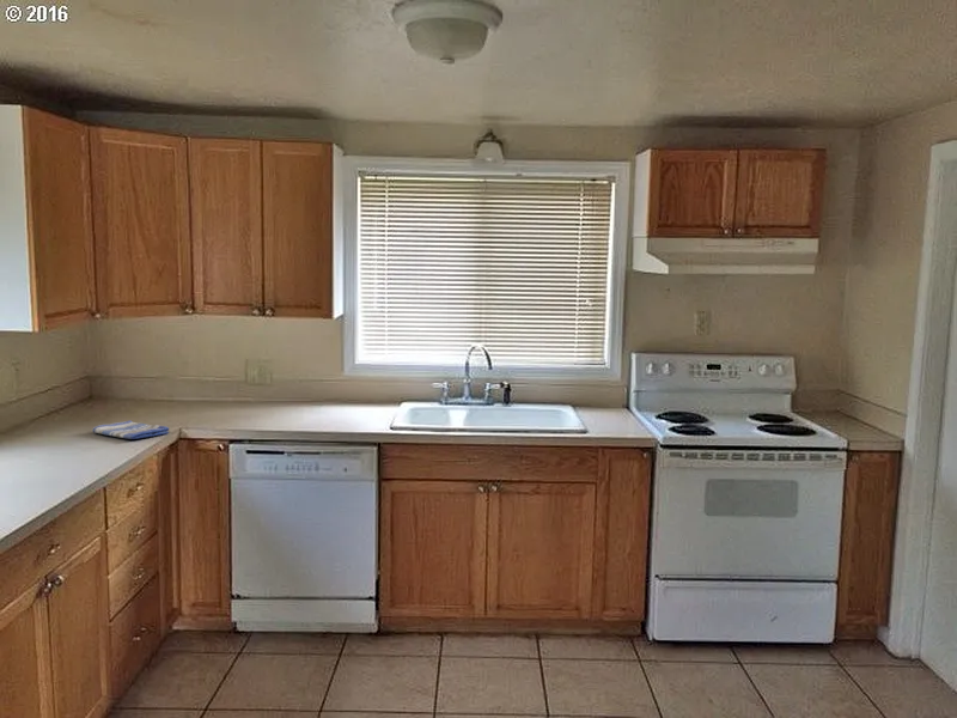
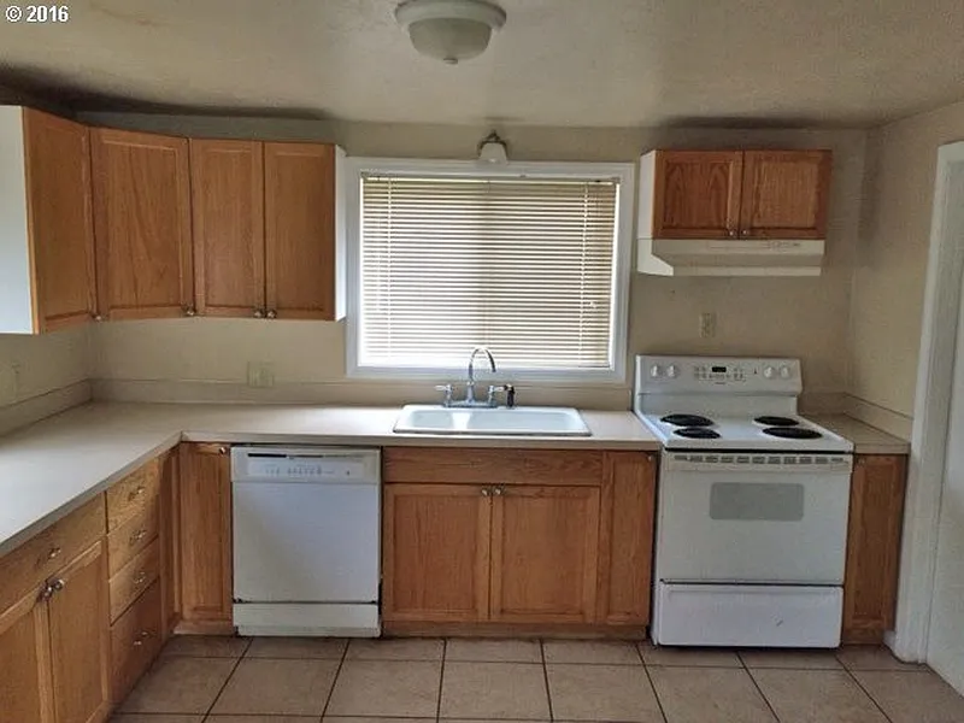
- dish towel (130, 430)
